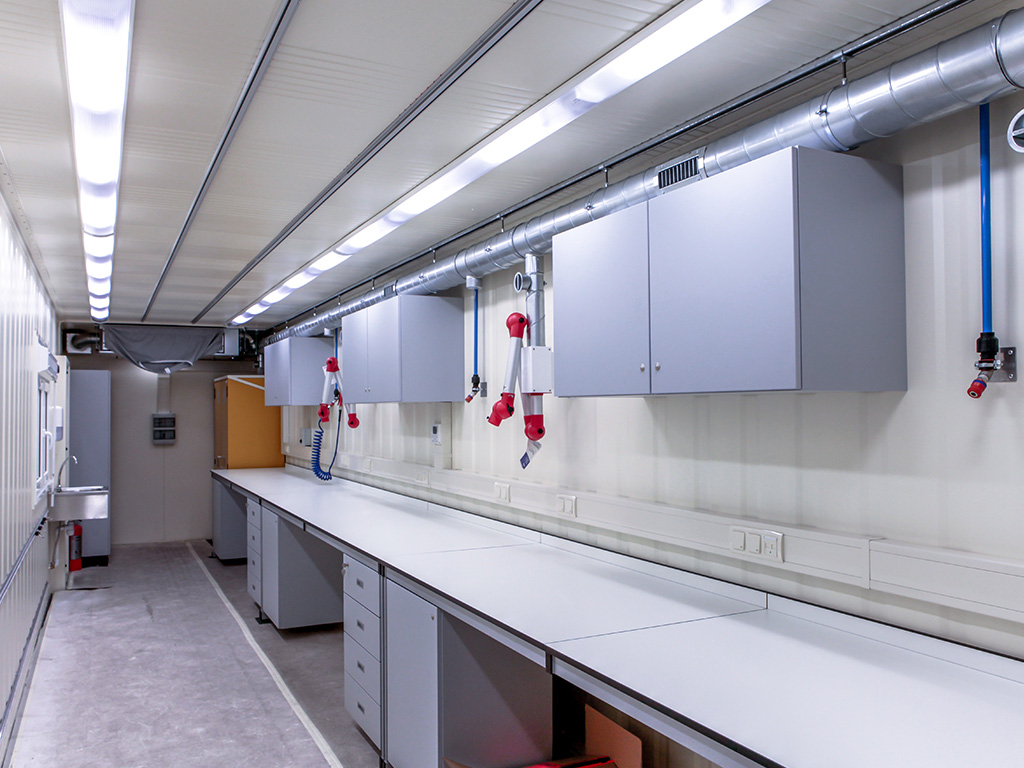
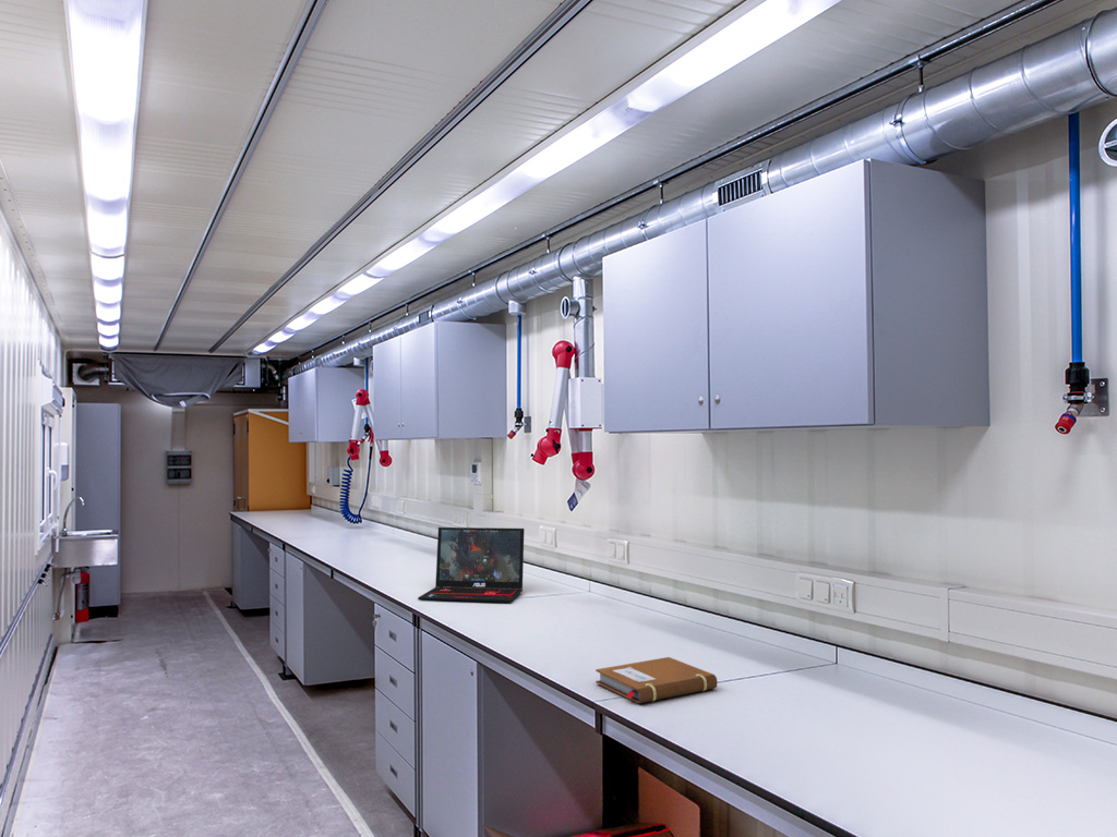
+ notebook (653, 679)
+ laptop (472, 563)
